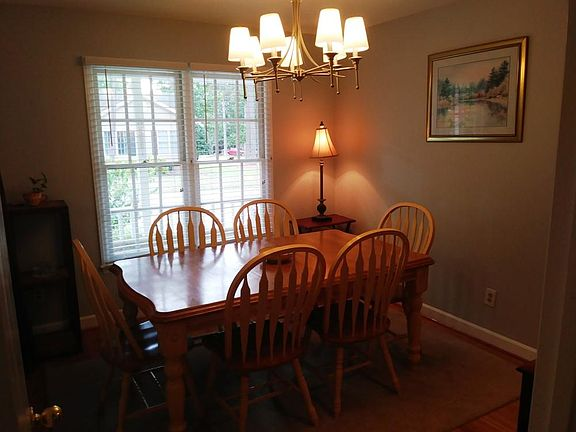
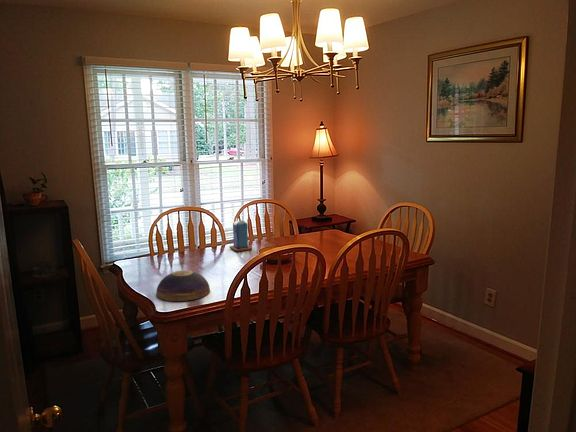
+ candle (240, 233)
+ decorative bowl (182, 281)
